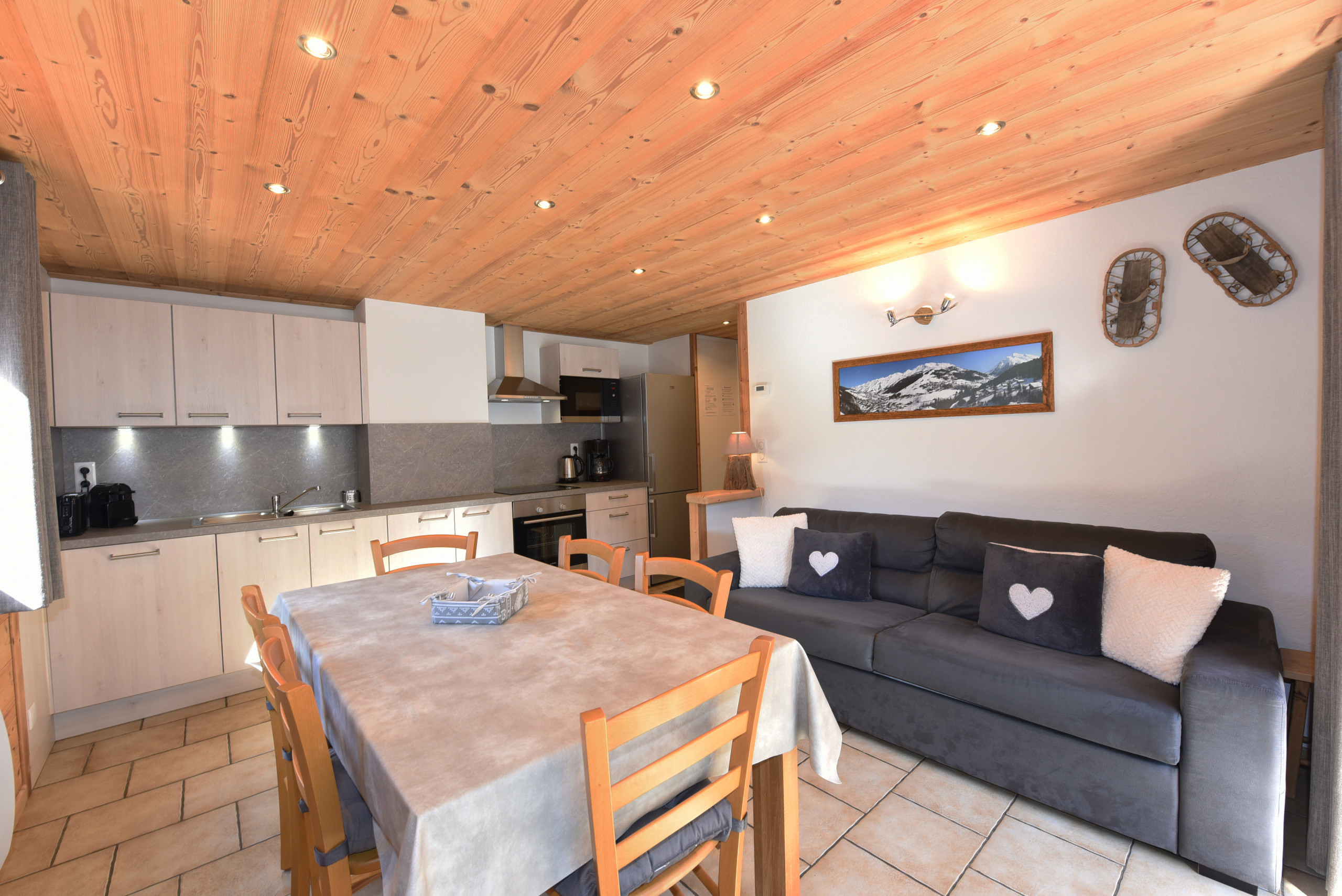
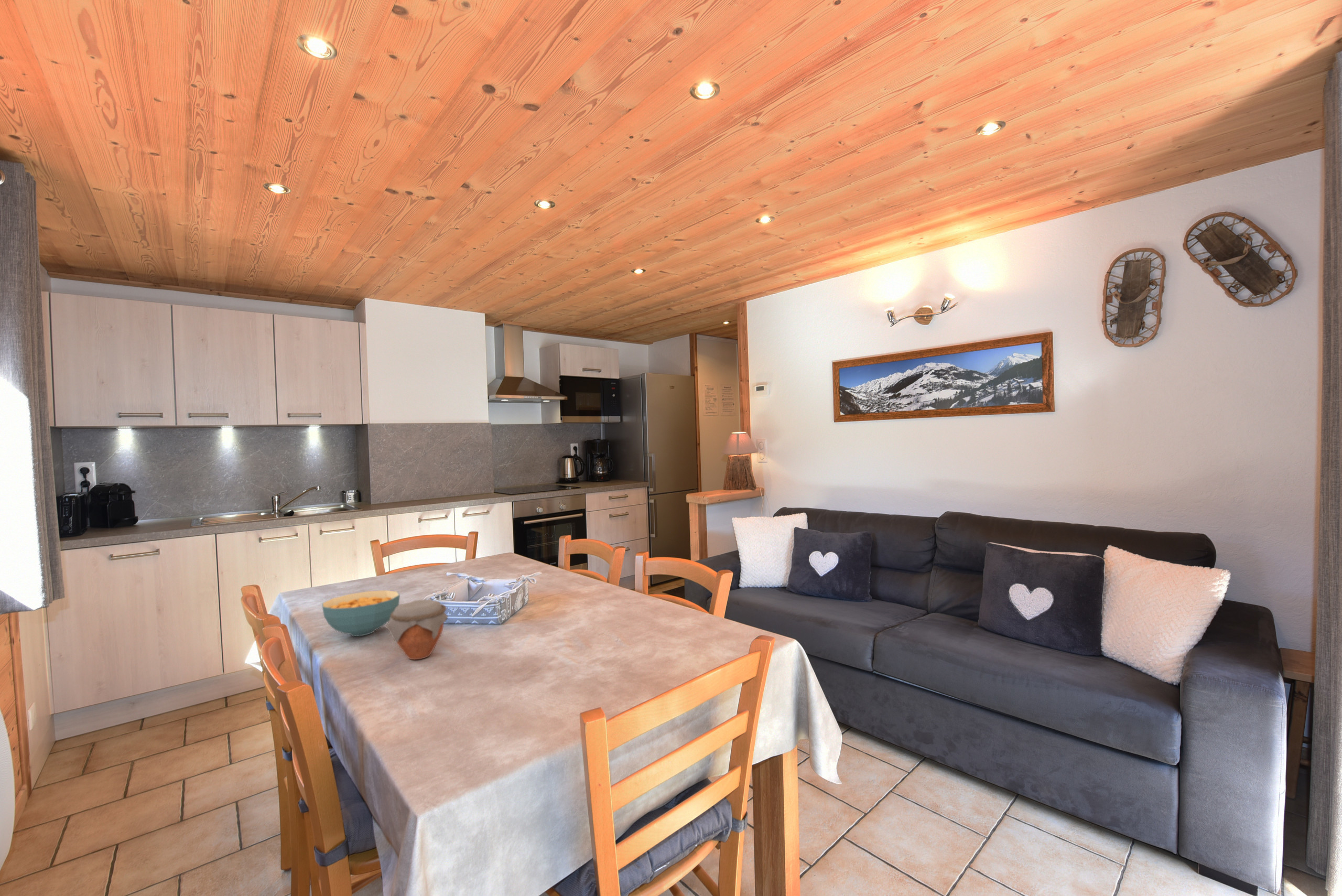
+ cereal bowl (362, 616)
+ jar (418, 629)
